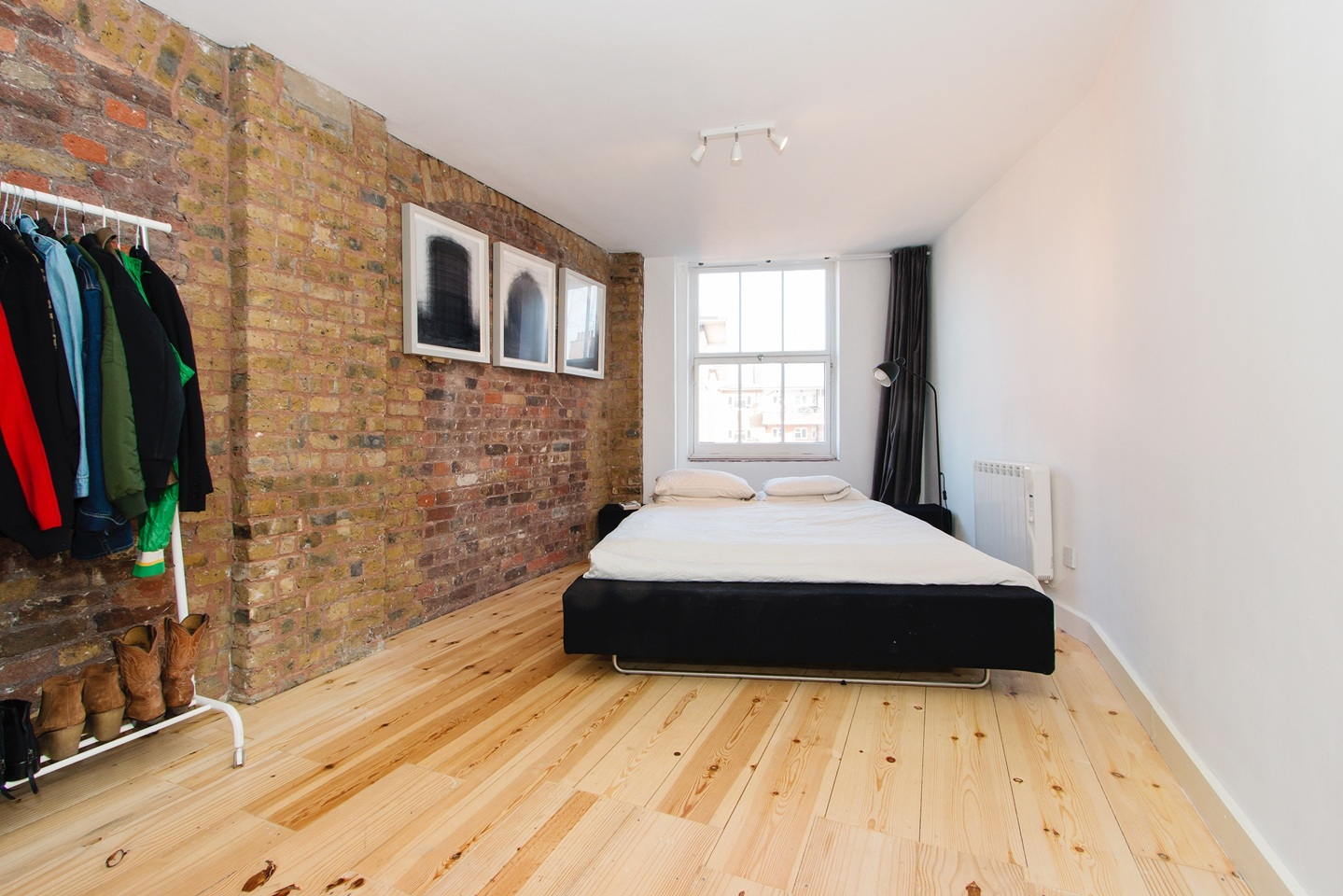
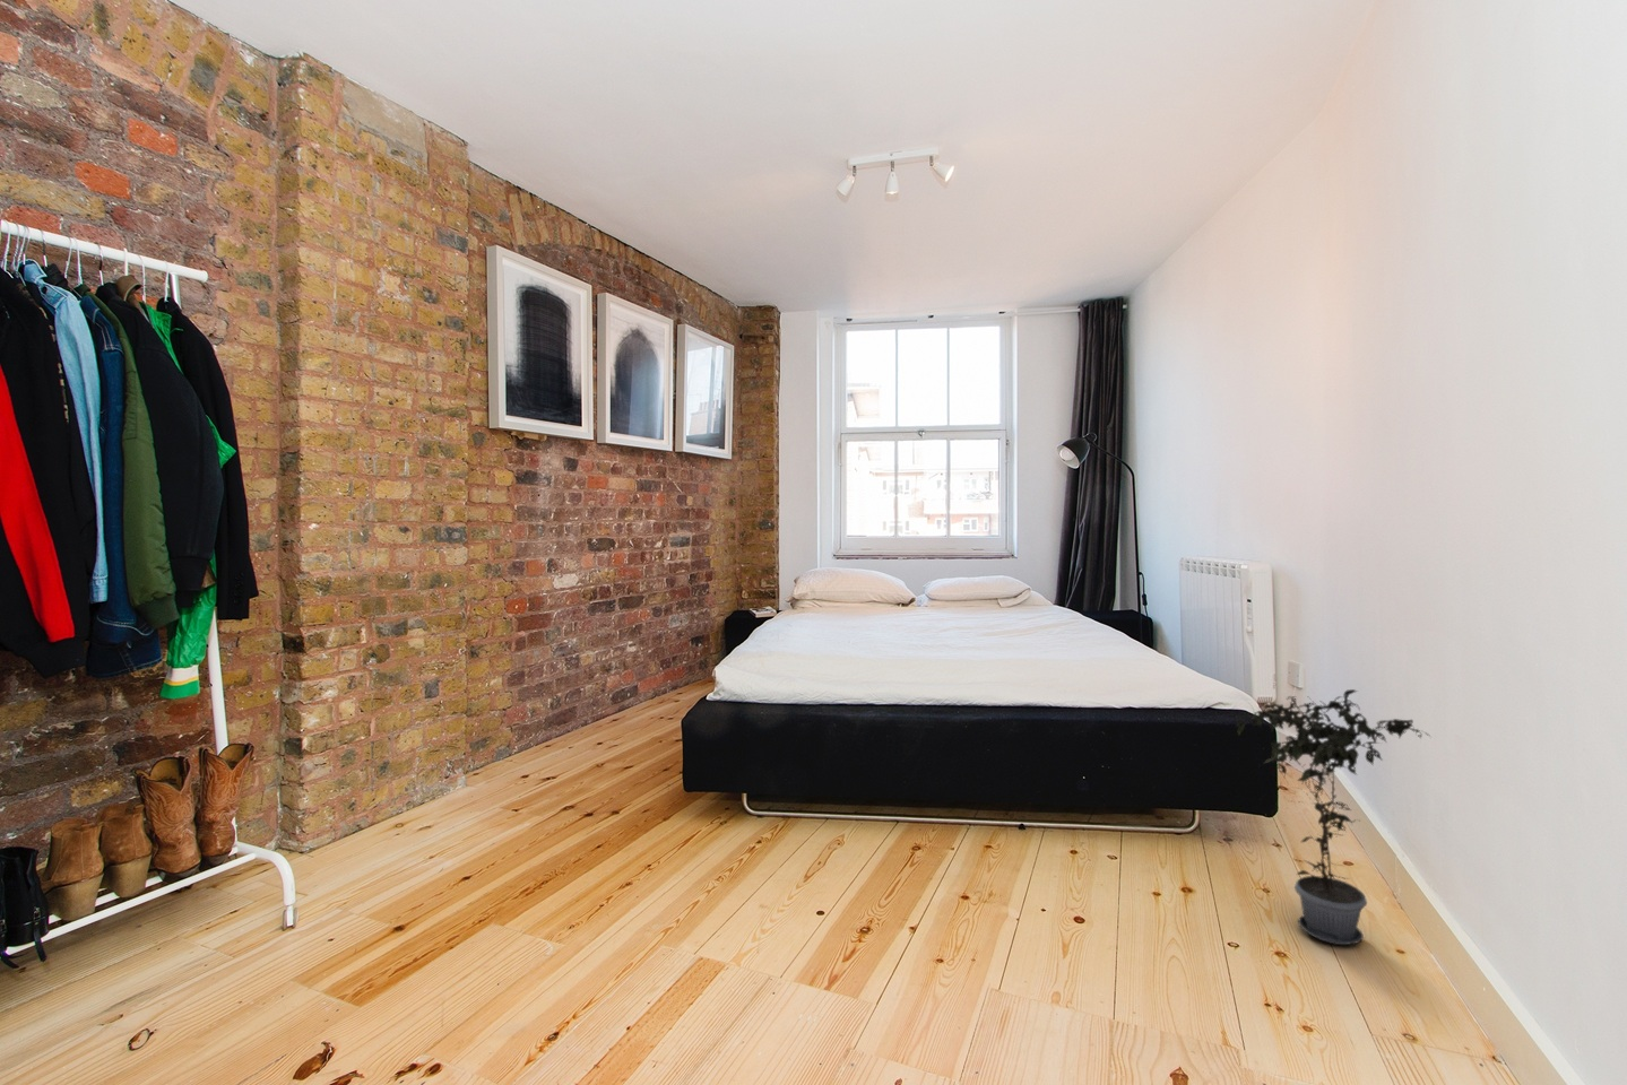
+ potted plant (1327, 809)
